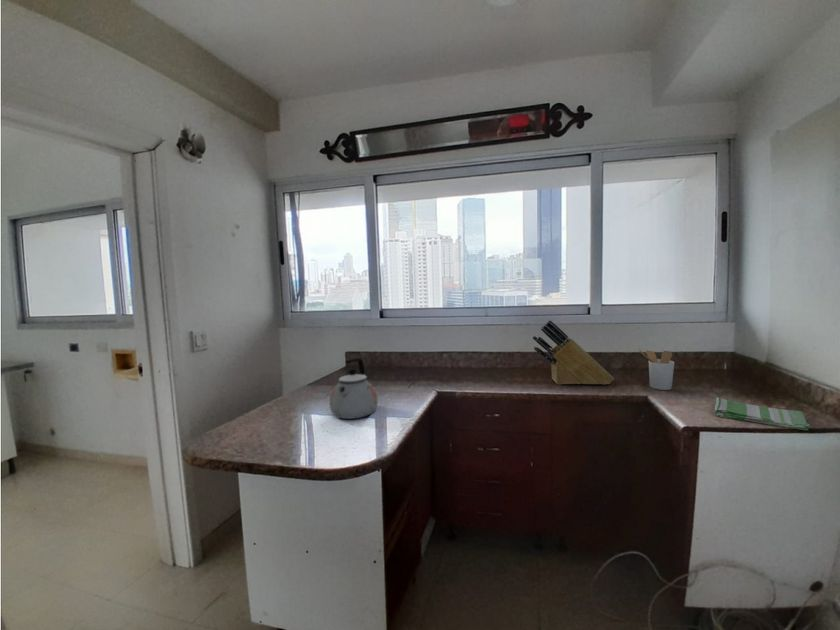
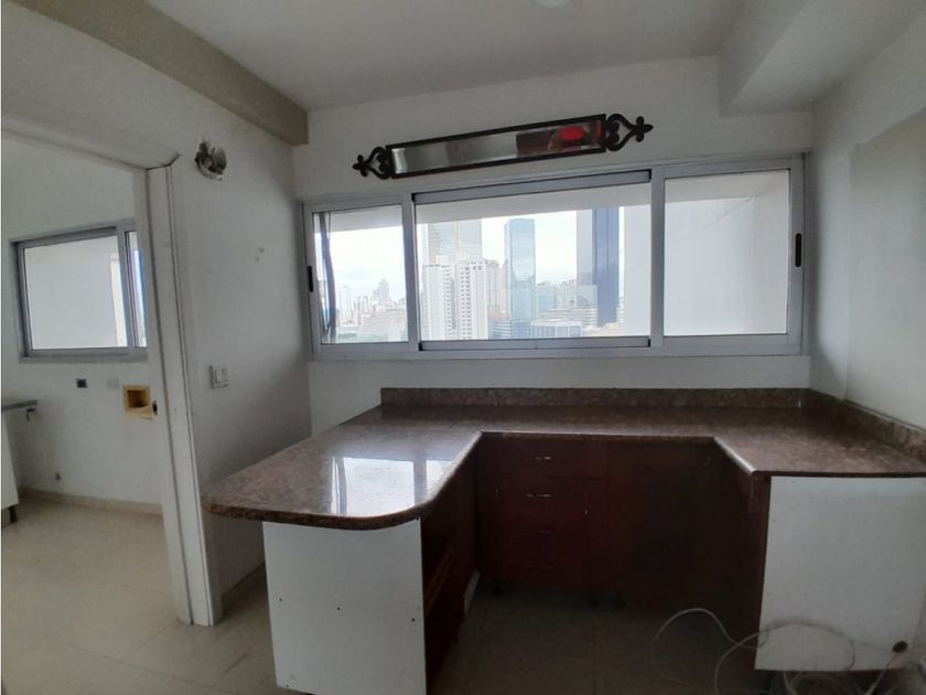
- dish towel (757, 412)
- kettle (353, 386)
- knife block (571, 350)
- utensil holder (654, 368)
